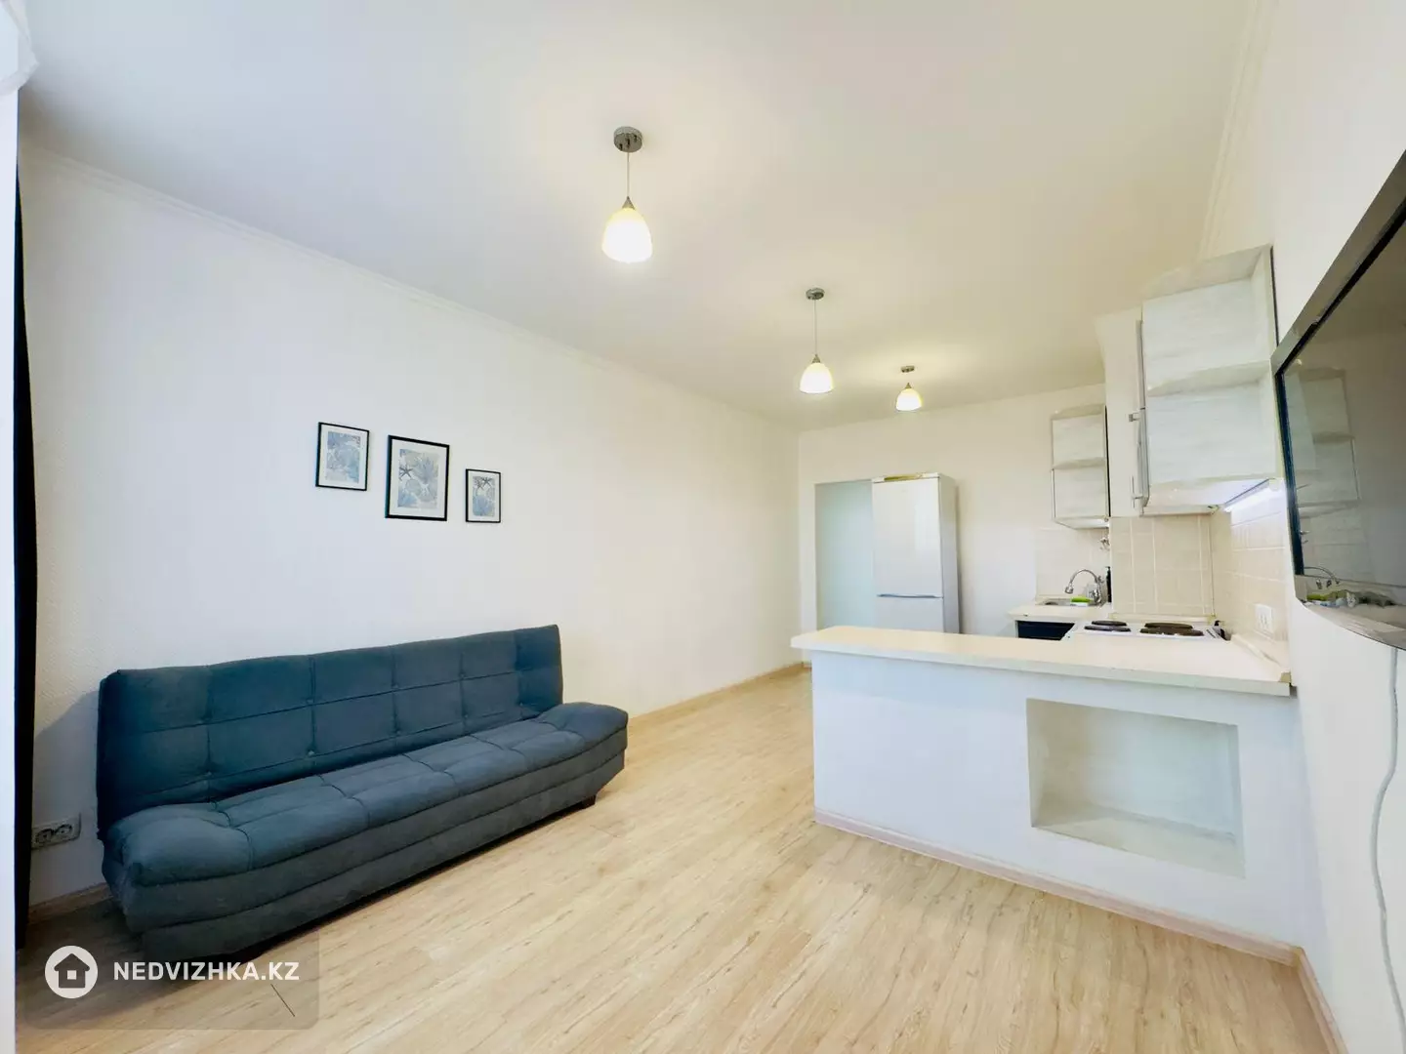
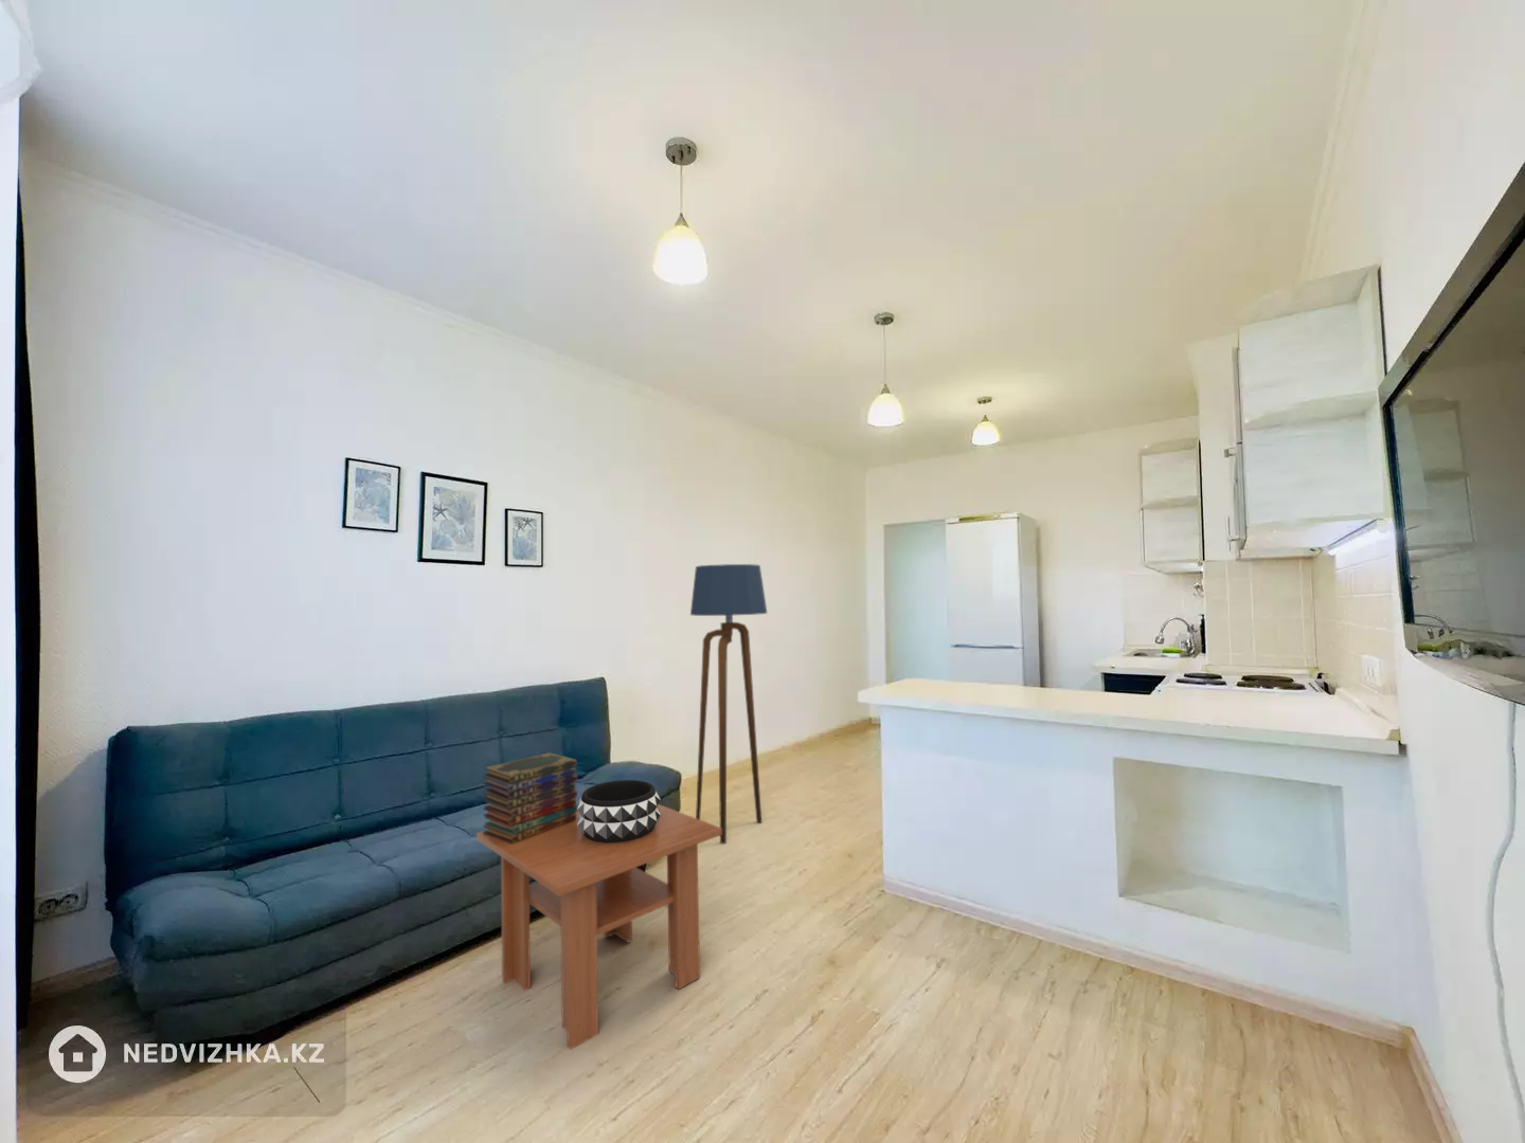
+ floor lamp (725, 696)
+ book stack (531, 794)
+ coffee table (599, 904)
+ decorative bowl (618, 808)
